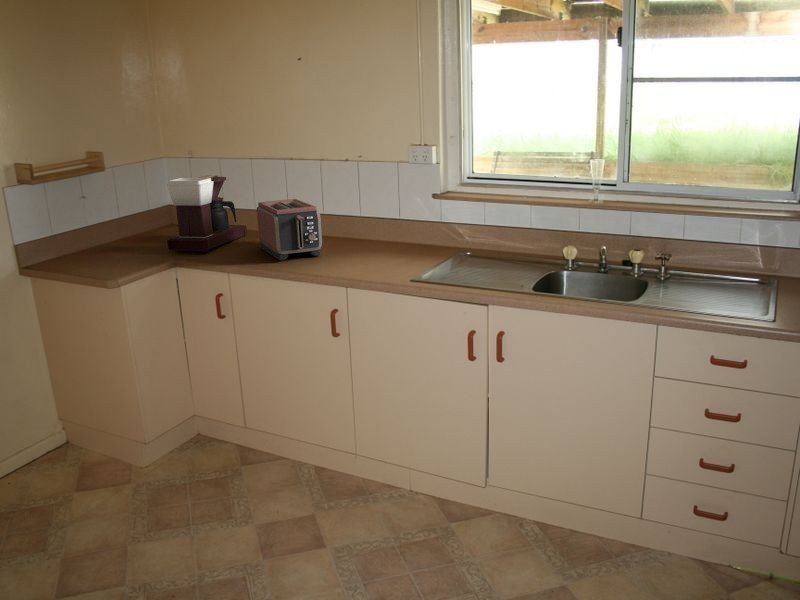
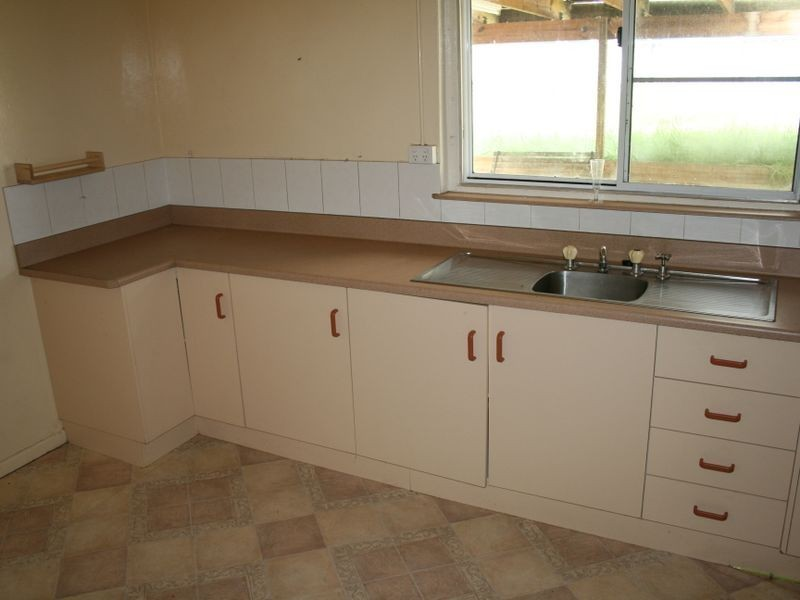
- coffee maker (206, 210)
- toaster (289, 229)
